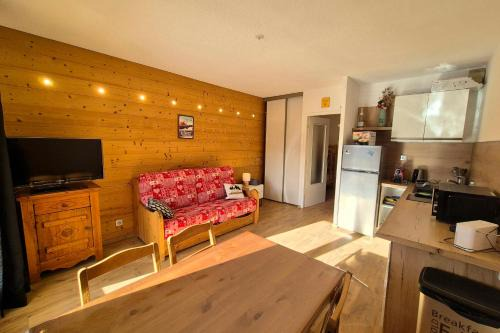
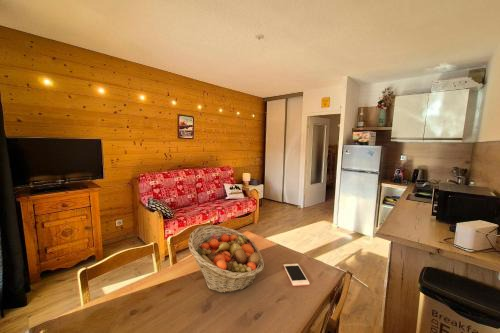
+ fruit basket (226, 253)
+ cell phone (295, 273)
